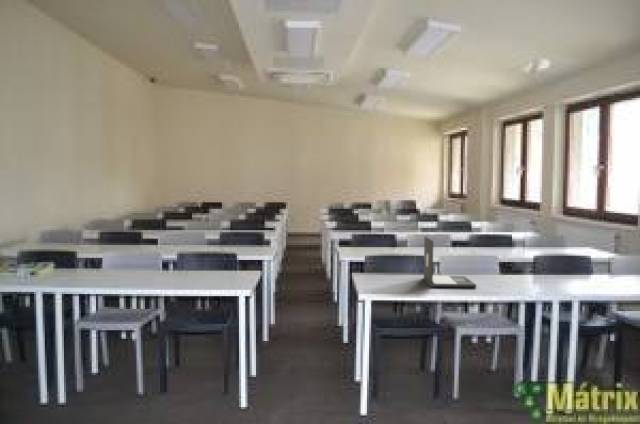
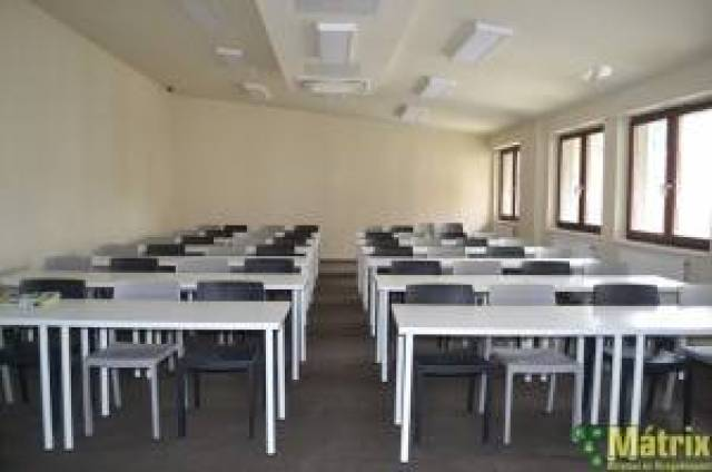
- laptop (448, 276)
